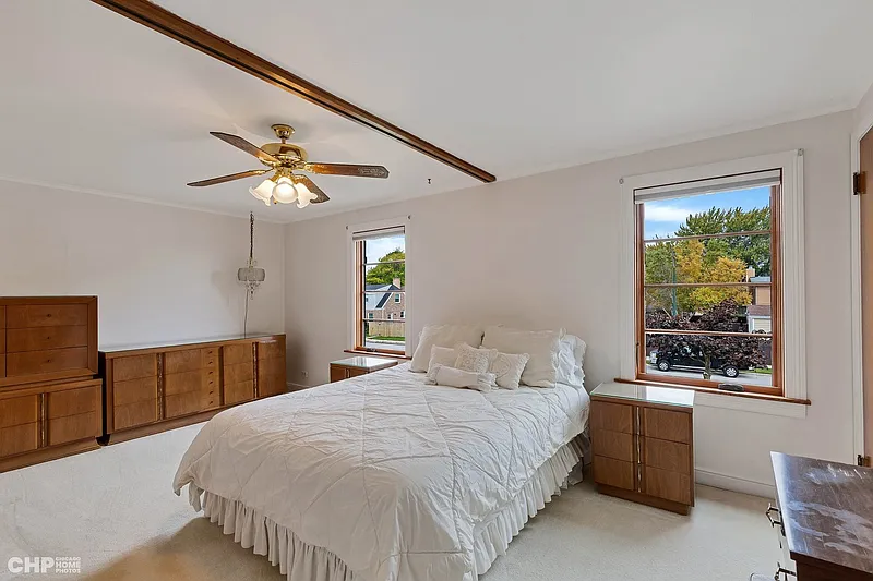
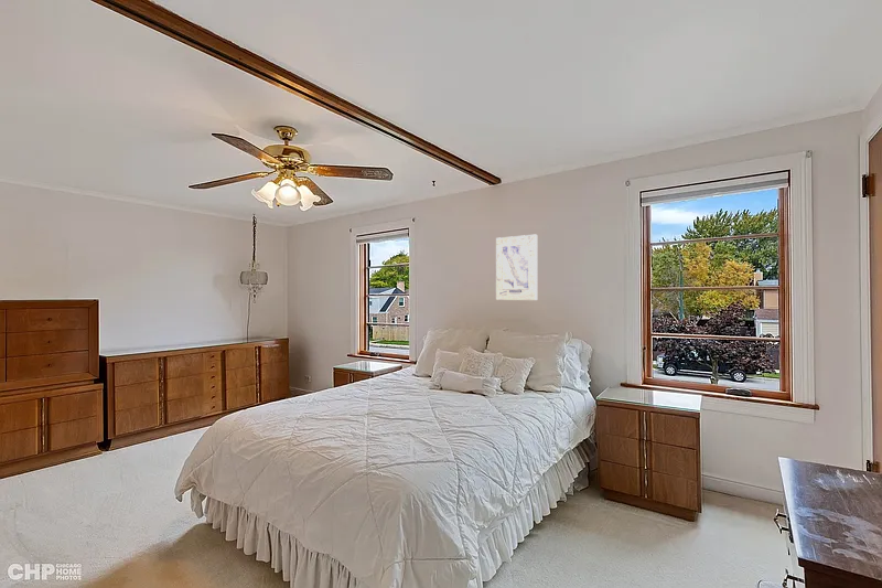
+ wall art (516, 268)
